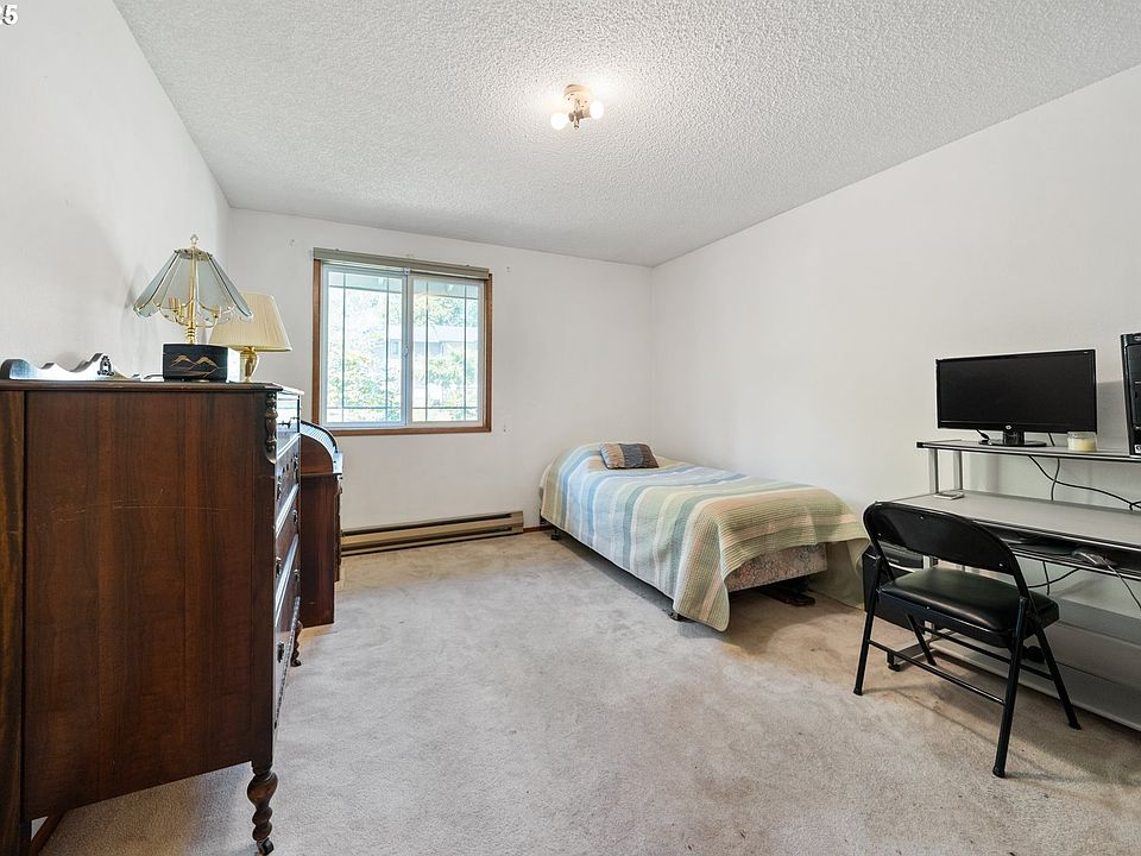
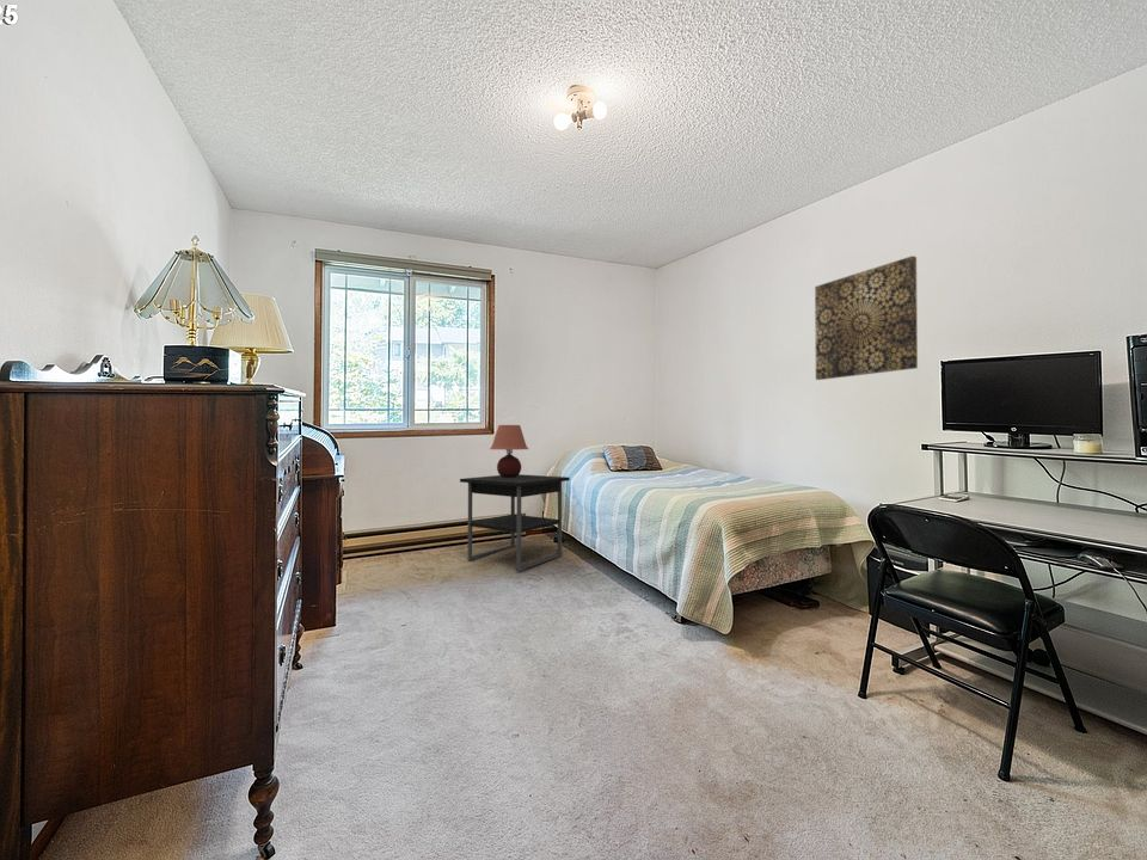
+ wall art (861, 322)
+ nightstand (515, 517)
+ table lamp (509, 450)
